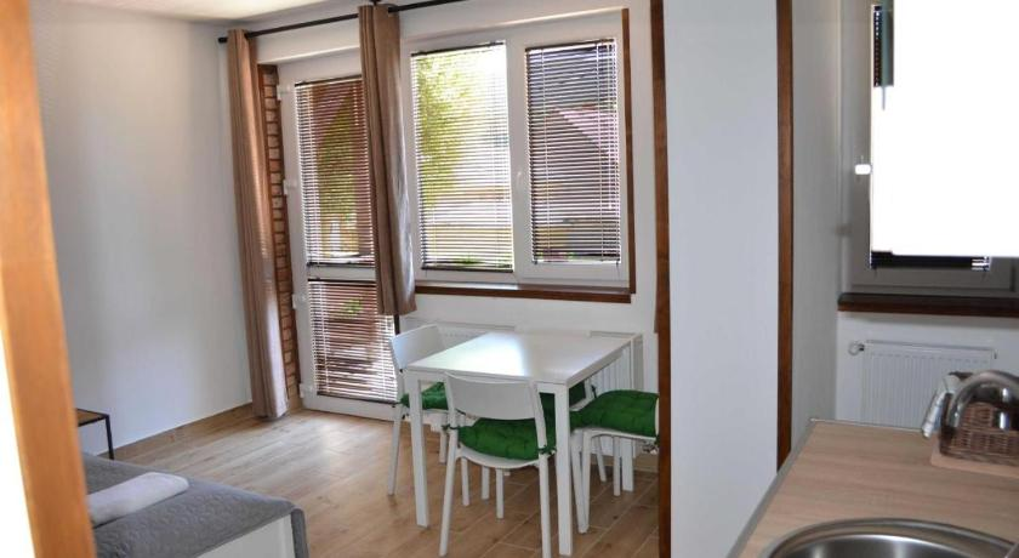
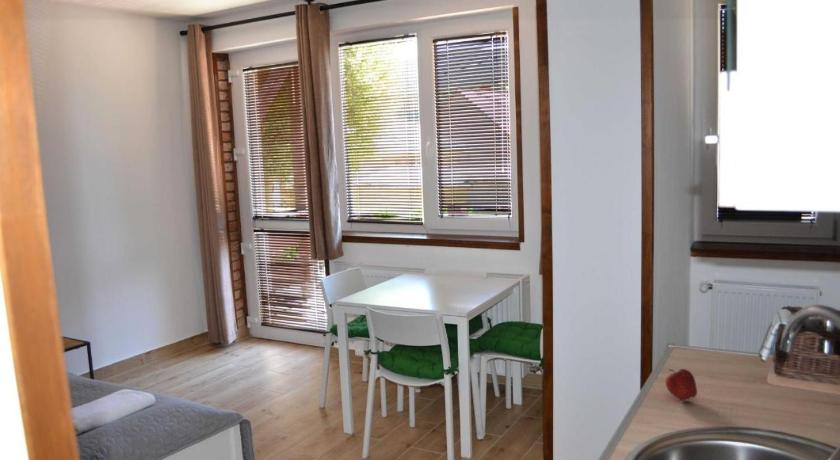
+ apple (681, 384)
